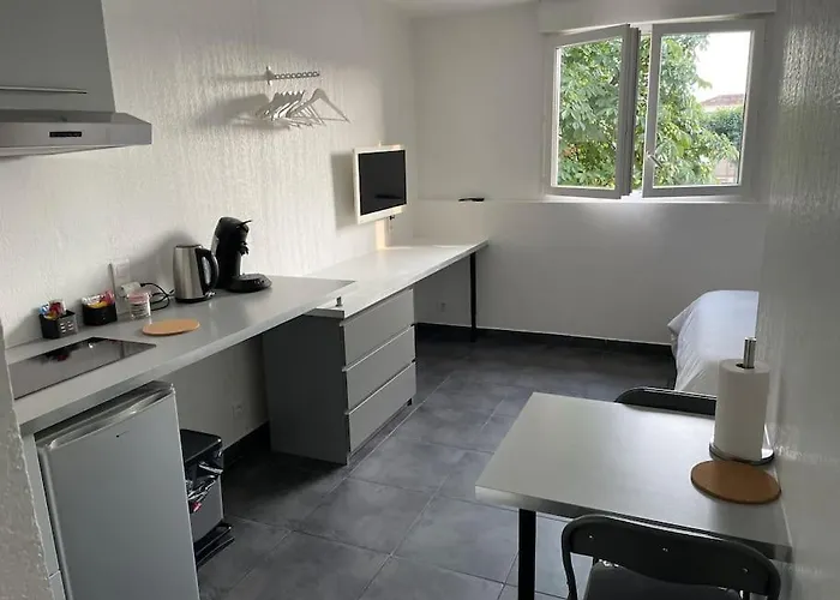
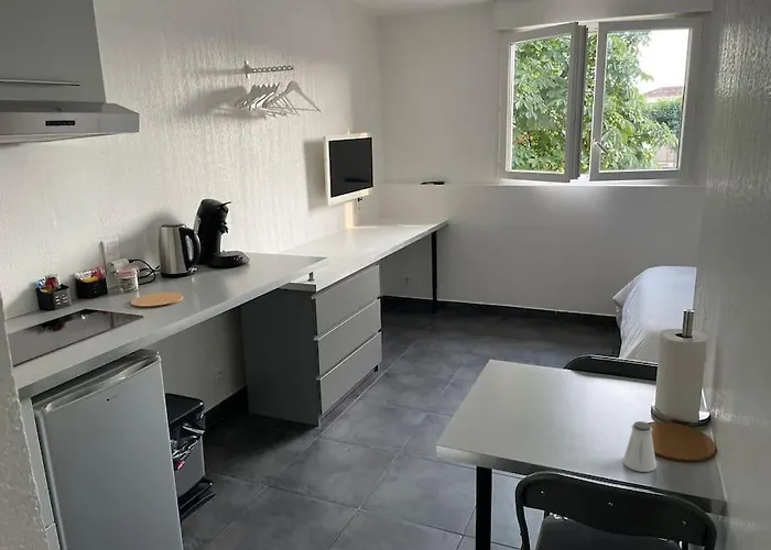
+ saltshaker (640, 443)
